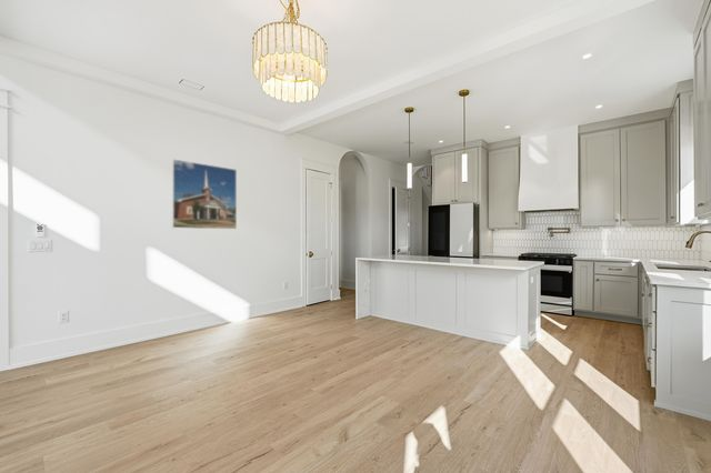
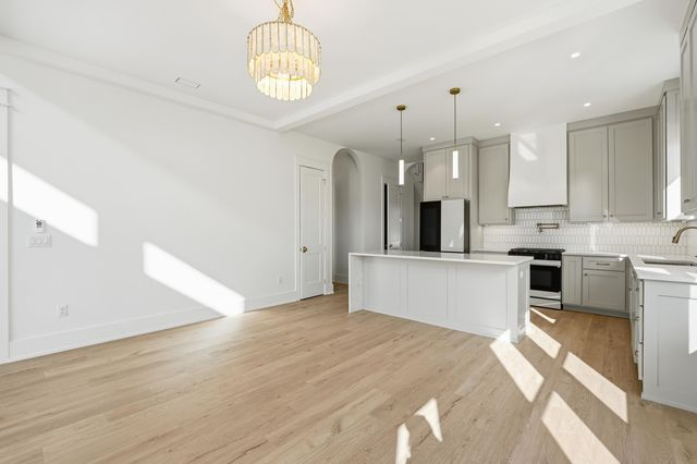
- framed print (206, 197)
